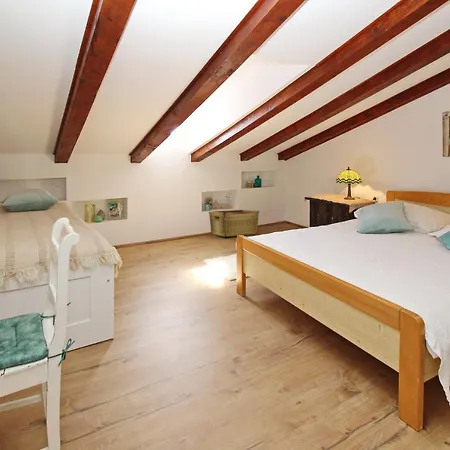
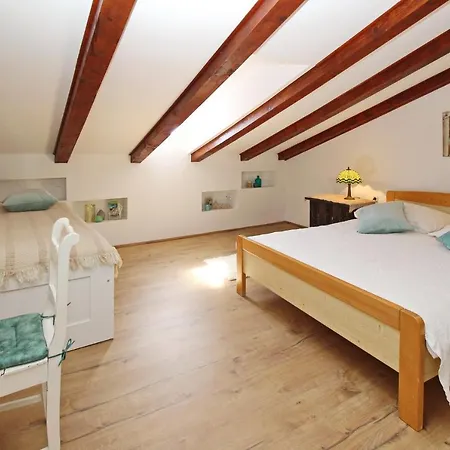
- hamper (233, 222)
